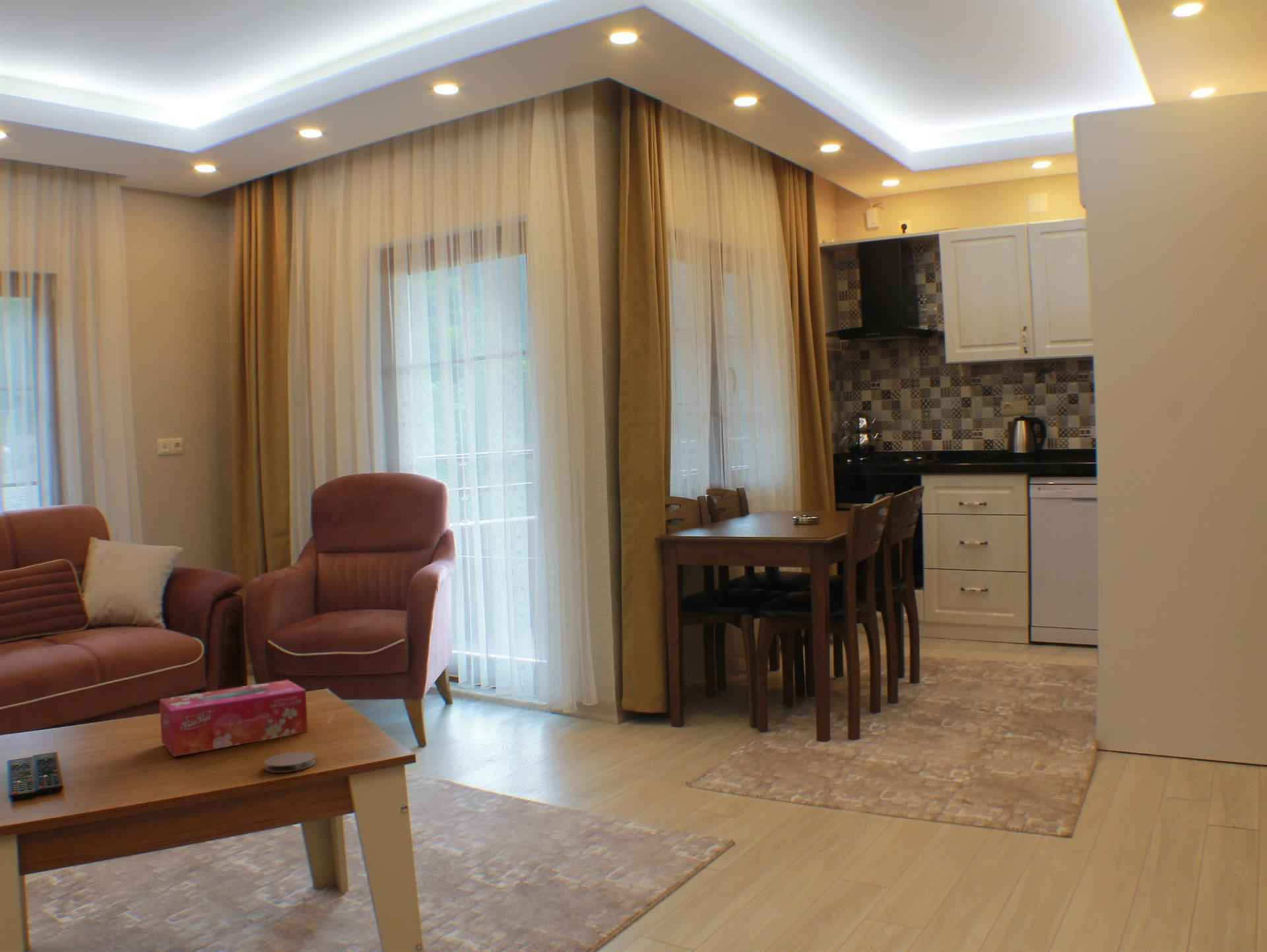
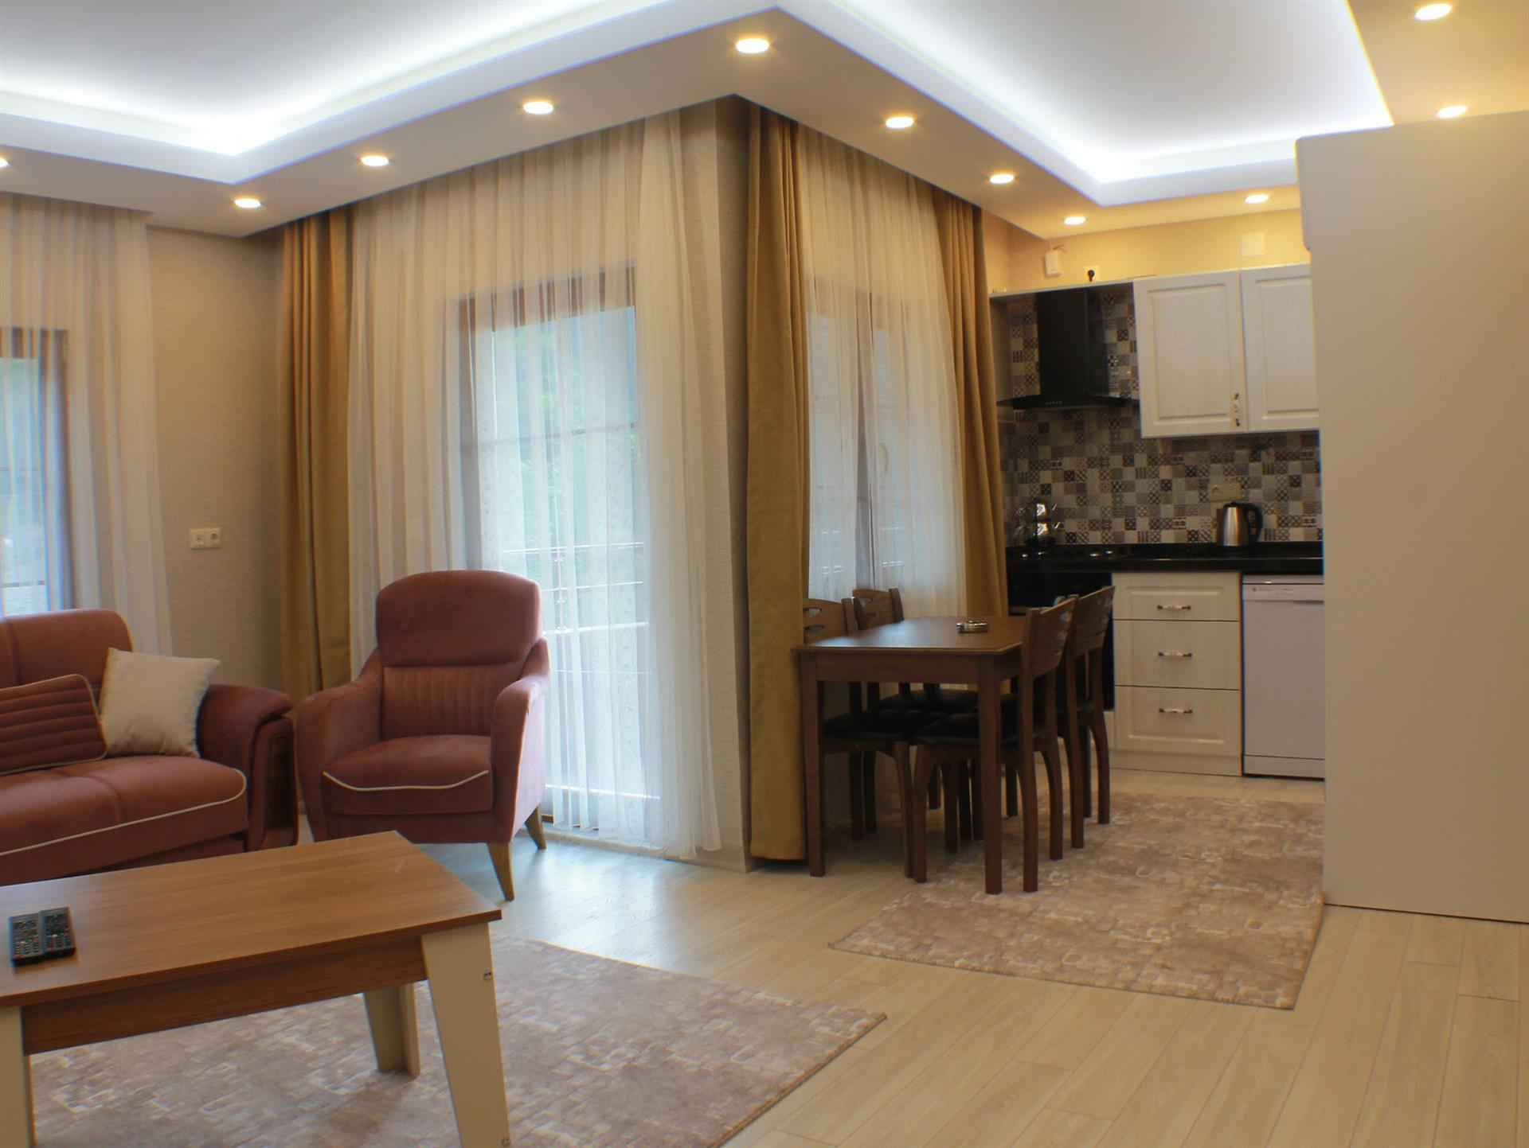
- coaster (290, 761)
- tissue box (234, 716)
